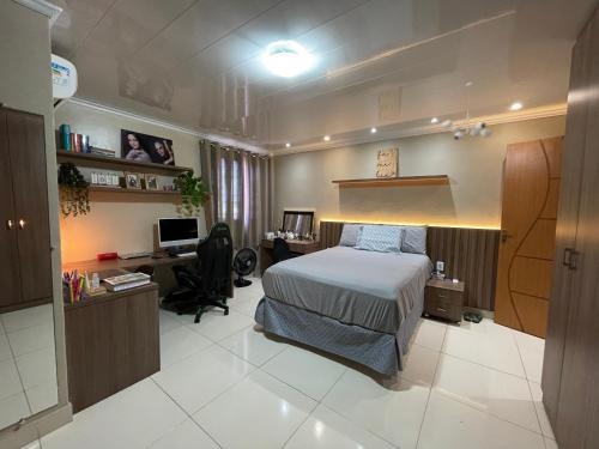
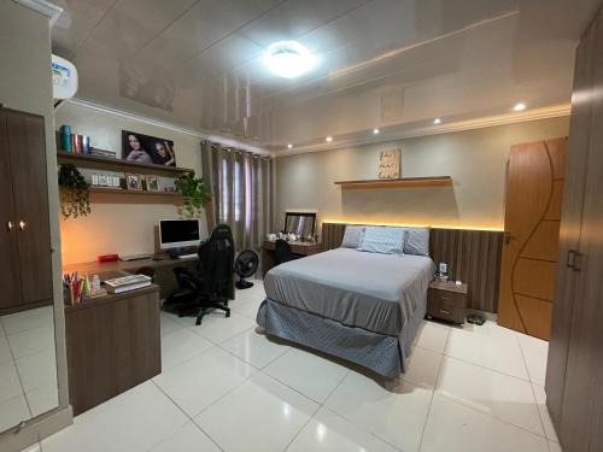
- ceiling light fixture (467, 114)
